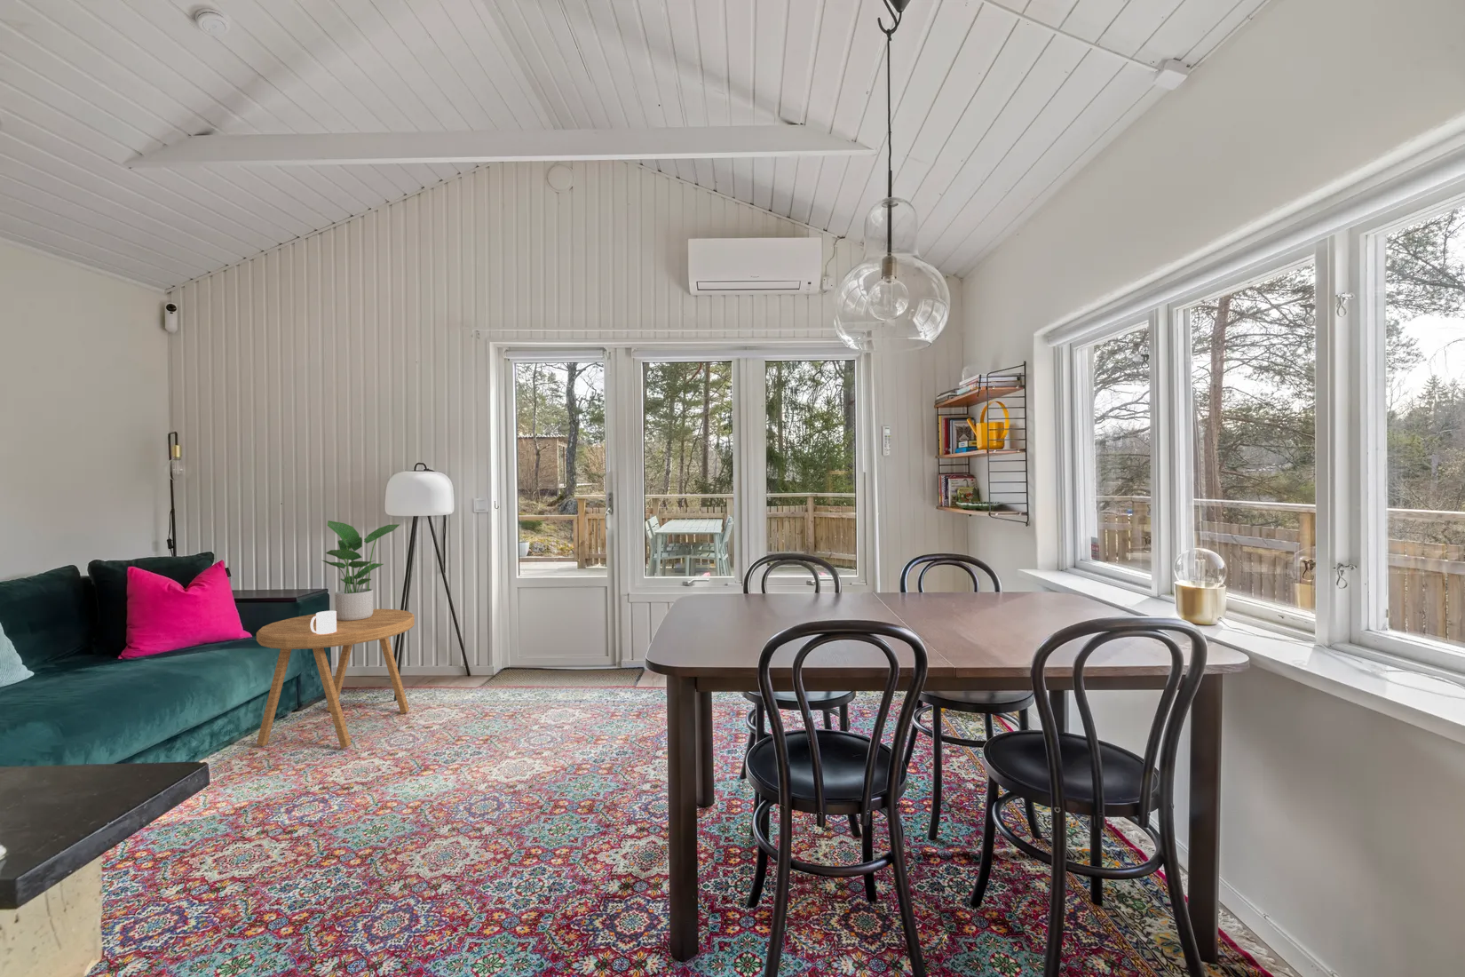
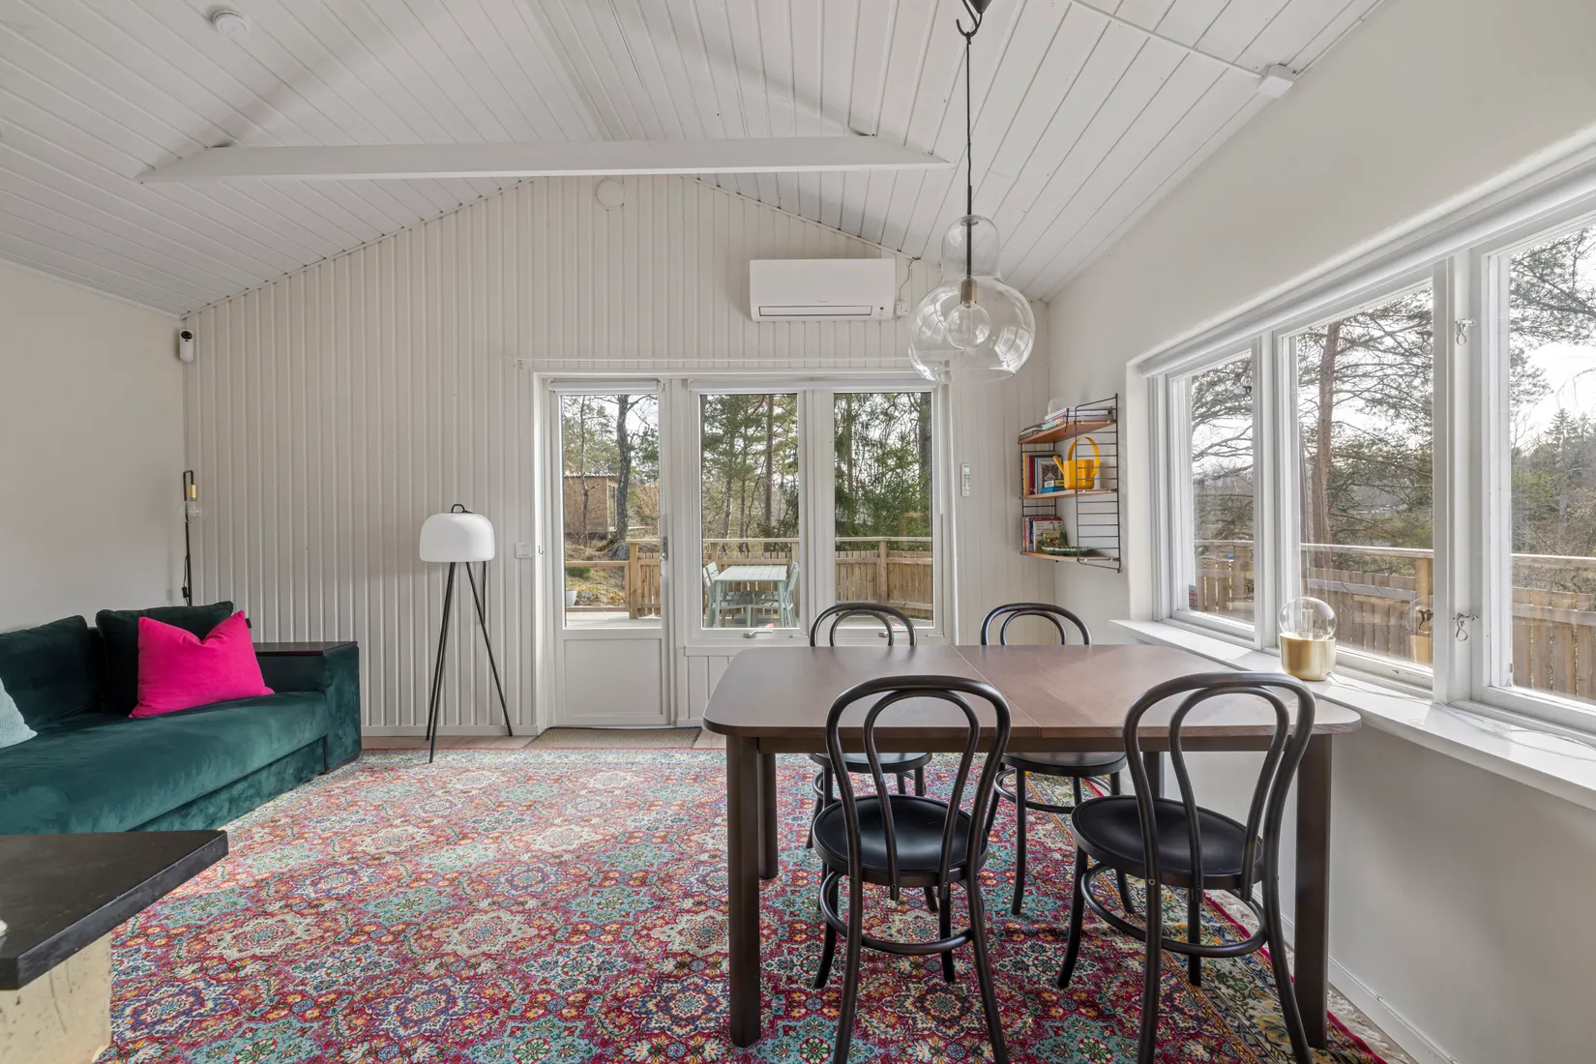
- mug (323, 623)
- side table (340, 674)
- potted plant (355, 567)
